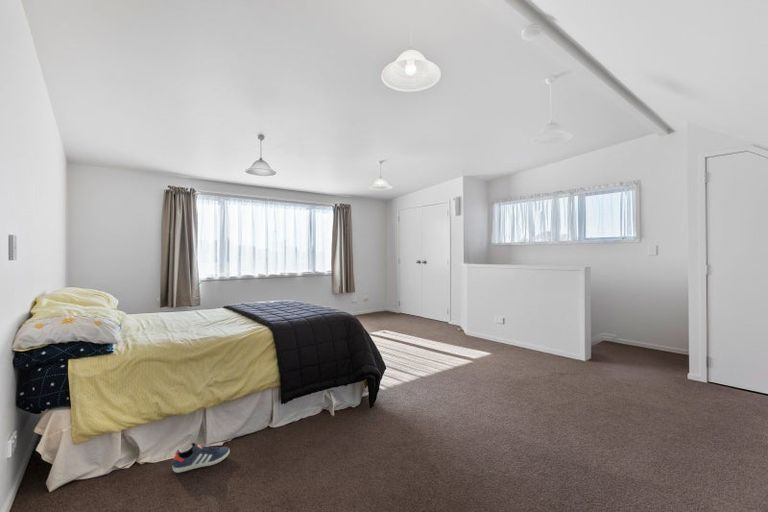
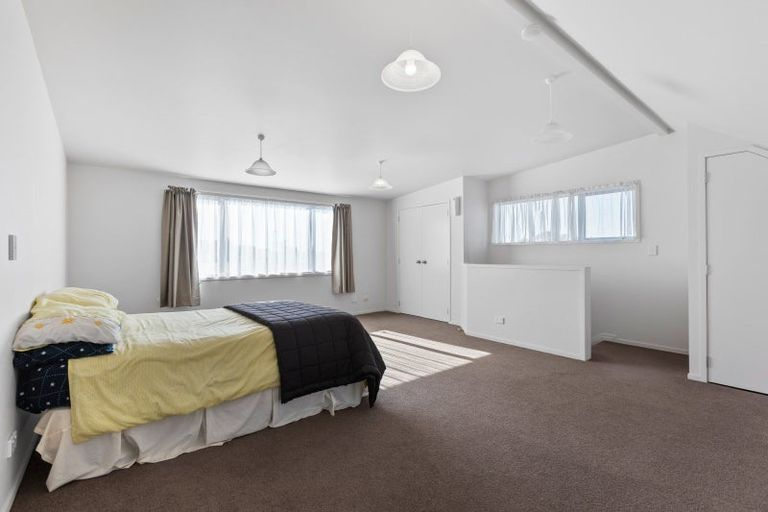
- sneaker (202, 452)
